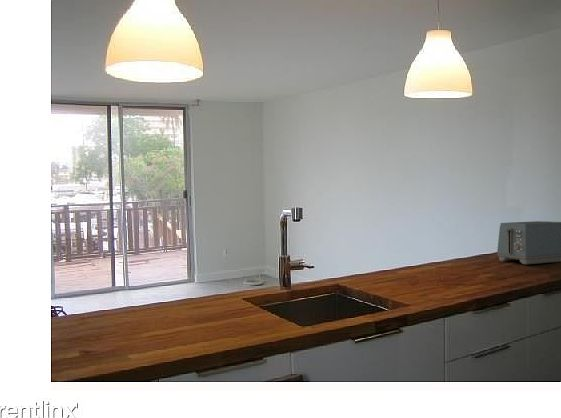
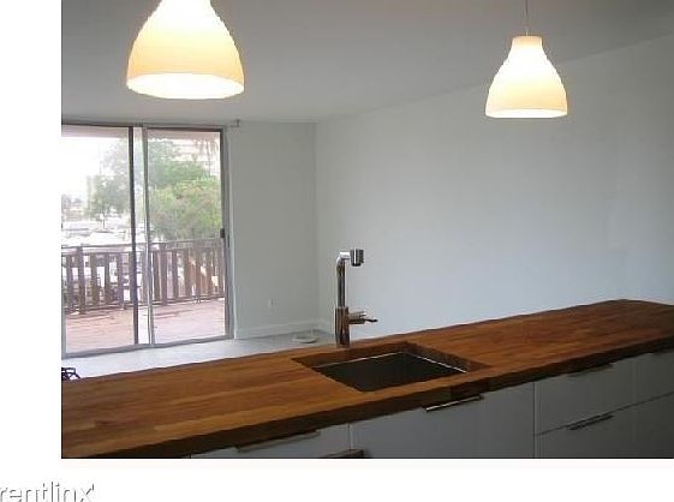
- toaster (530, 242)
